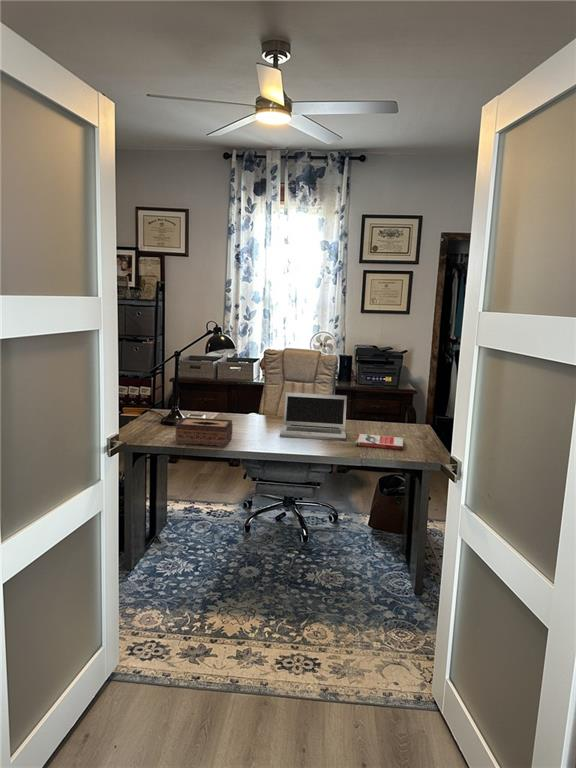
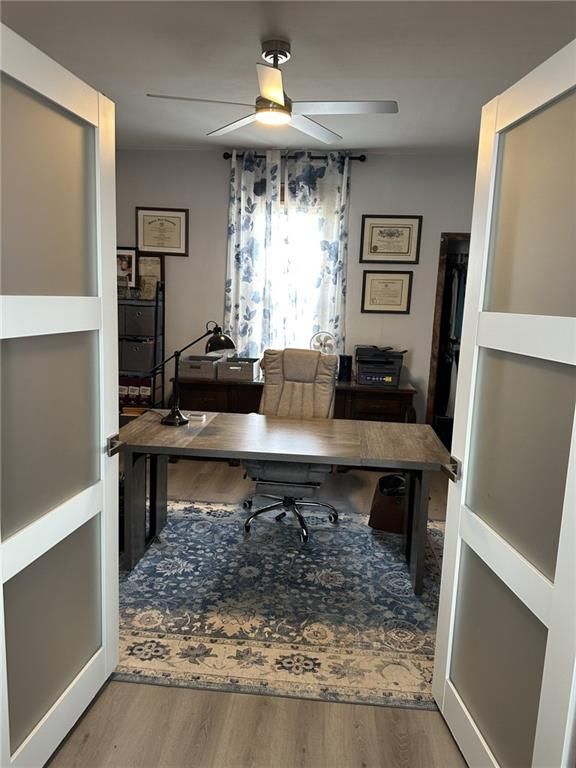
- tissue box (204, 431)
- laptop (314, 415)
- book (379, 441)
